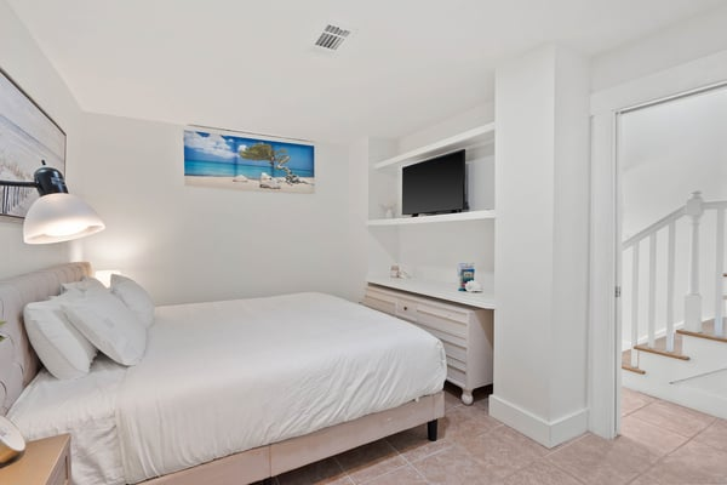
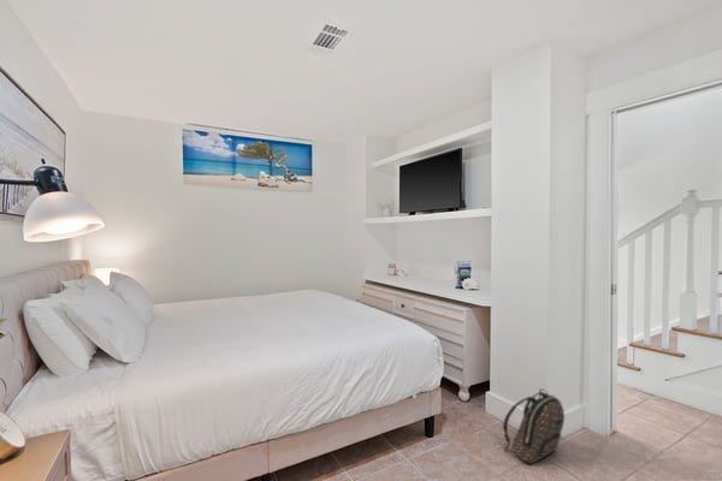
+ backpack (535, 420)
